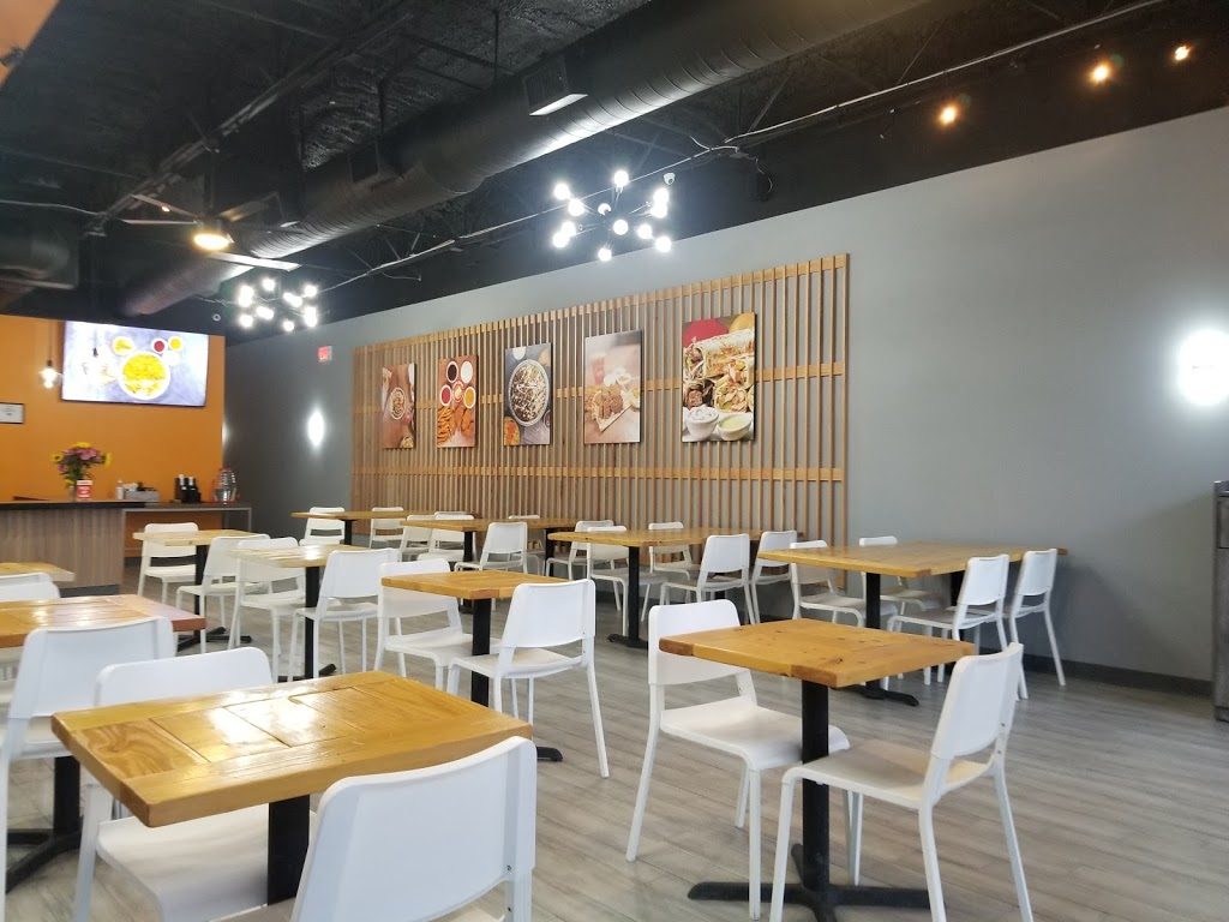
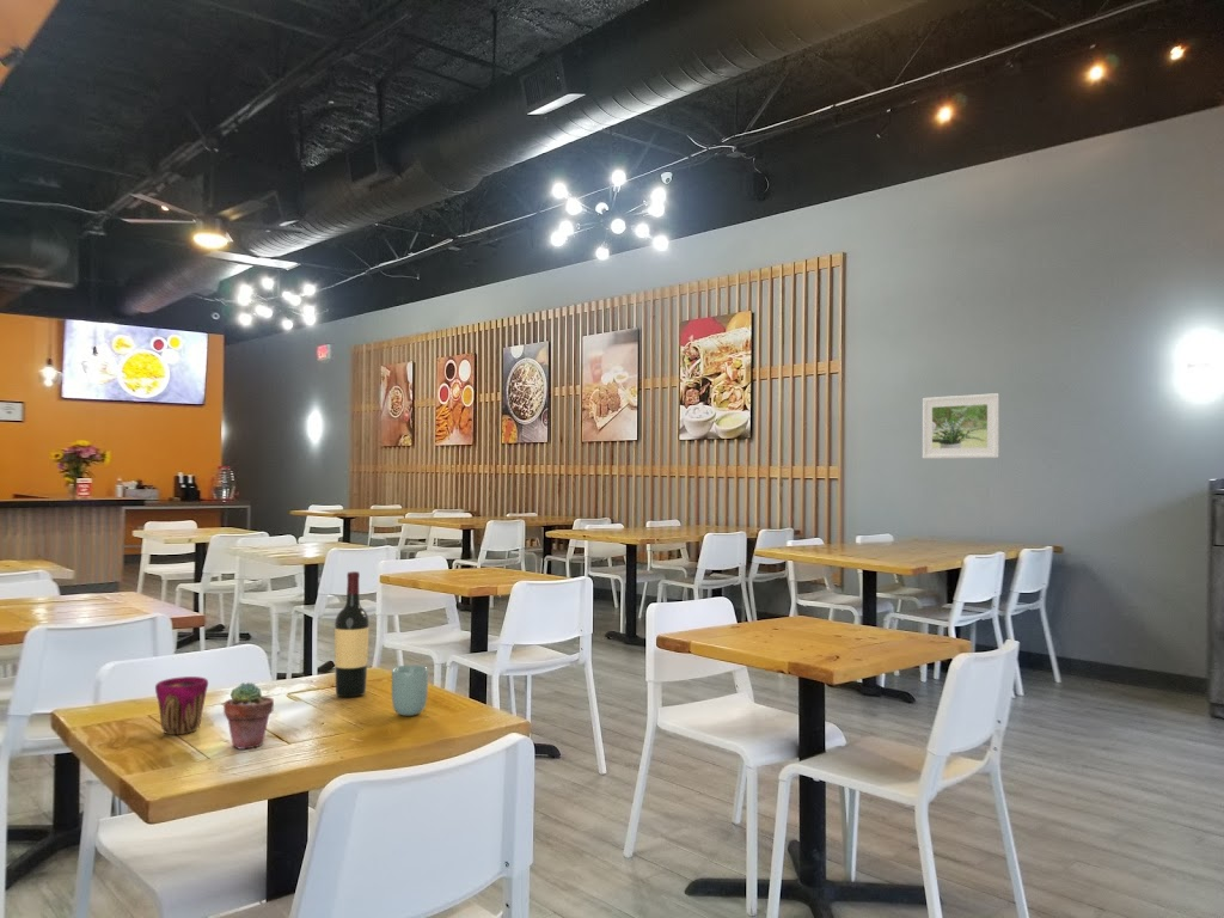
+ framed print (959, 427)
+ potted succulent (249, 712)
+ cup (409, 691)
+ cup (178, 708)
+ wine bottle (351, 632)
